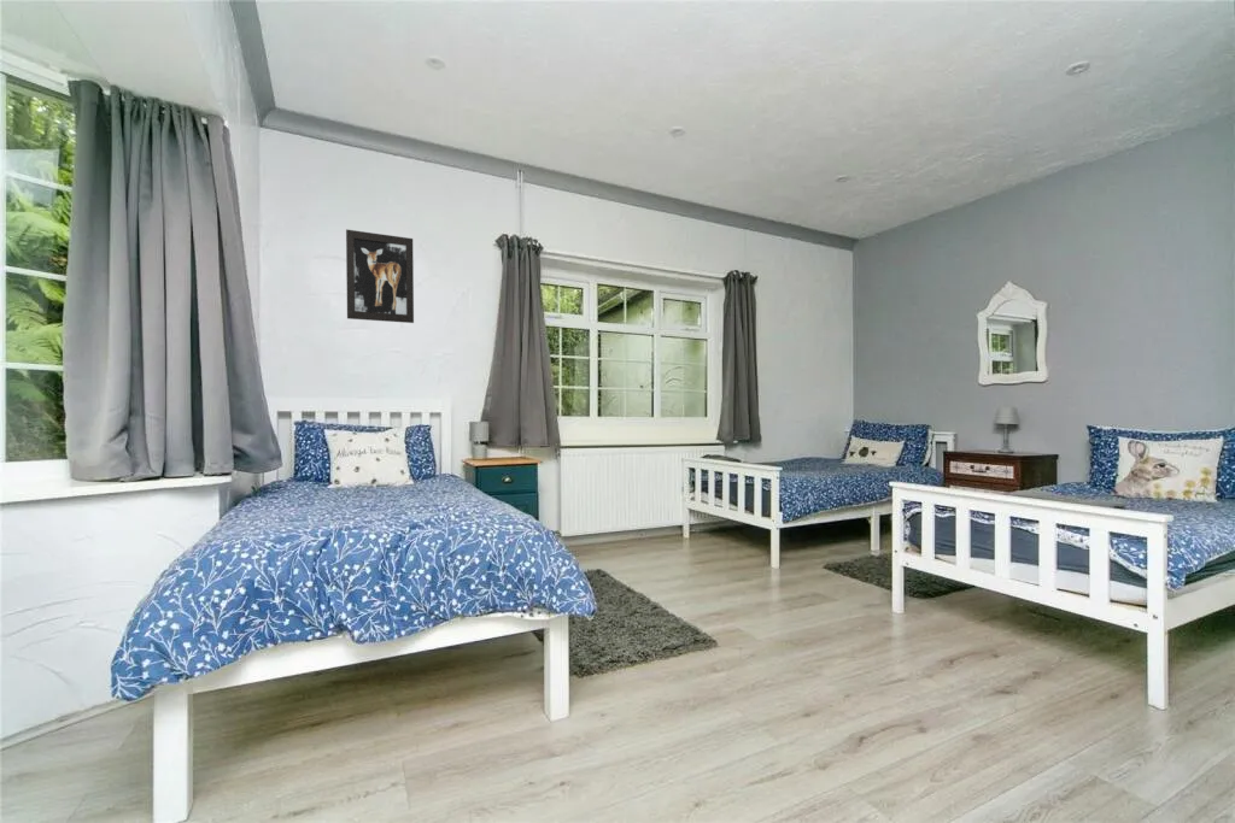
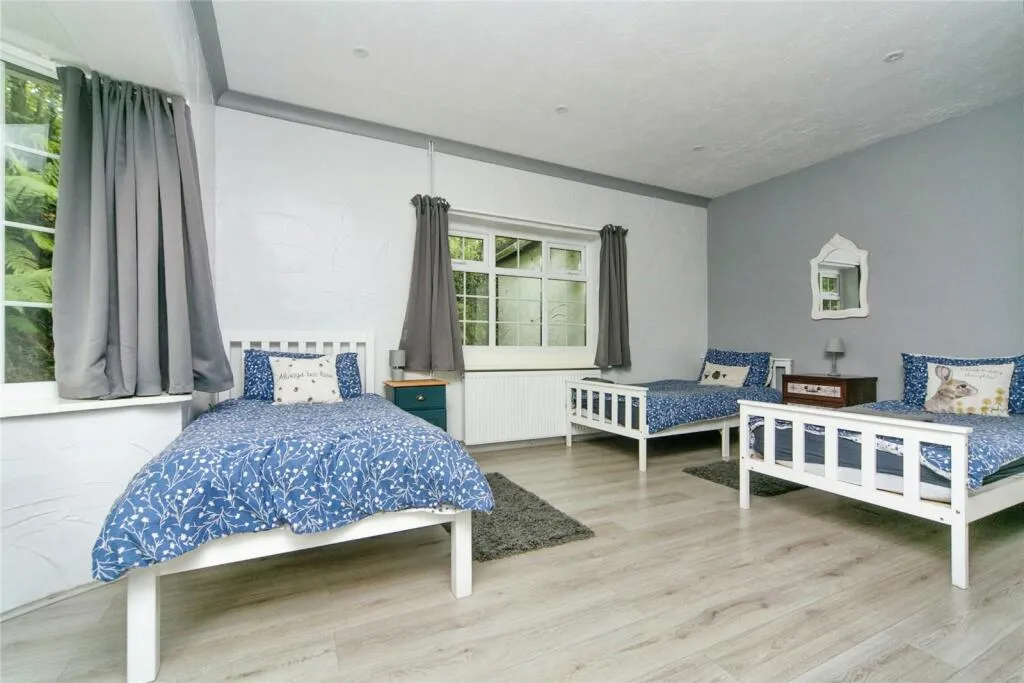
- wall art (380, 277)
